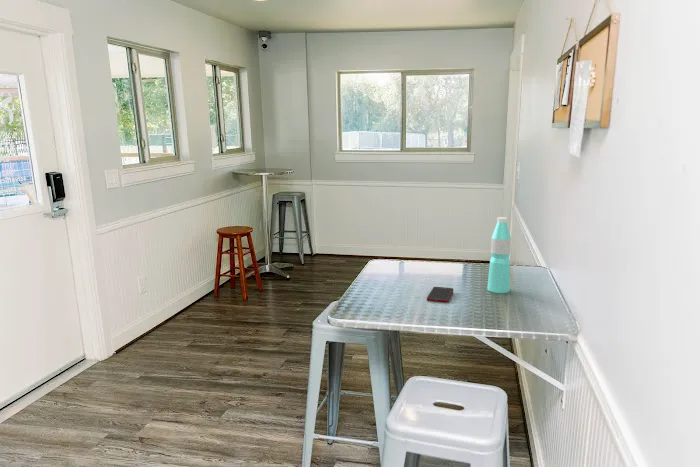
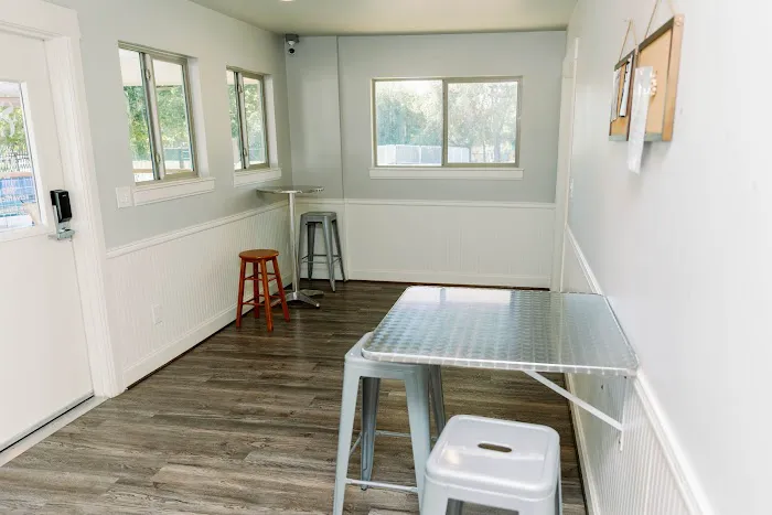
- water bottle (500, 254)
- cell phone (440, 294)
